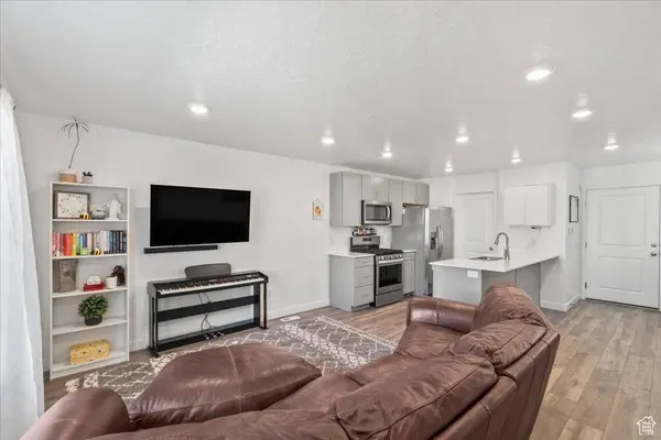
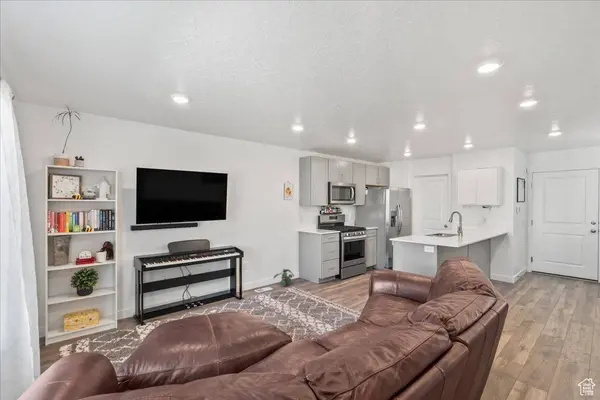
+ potted plant (285, 276)
